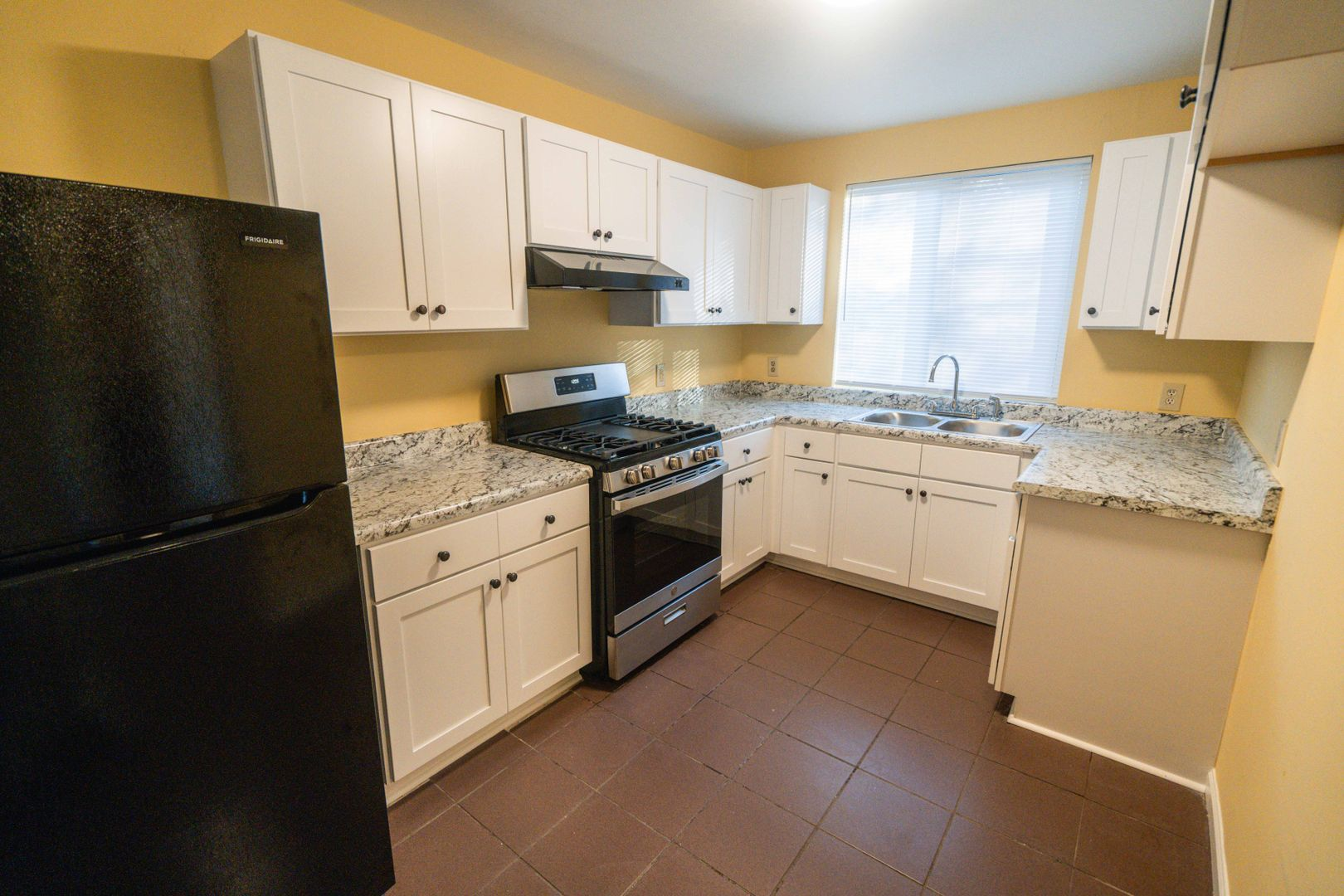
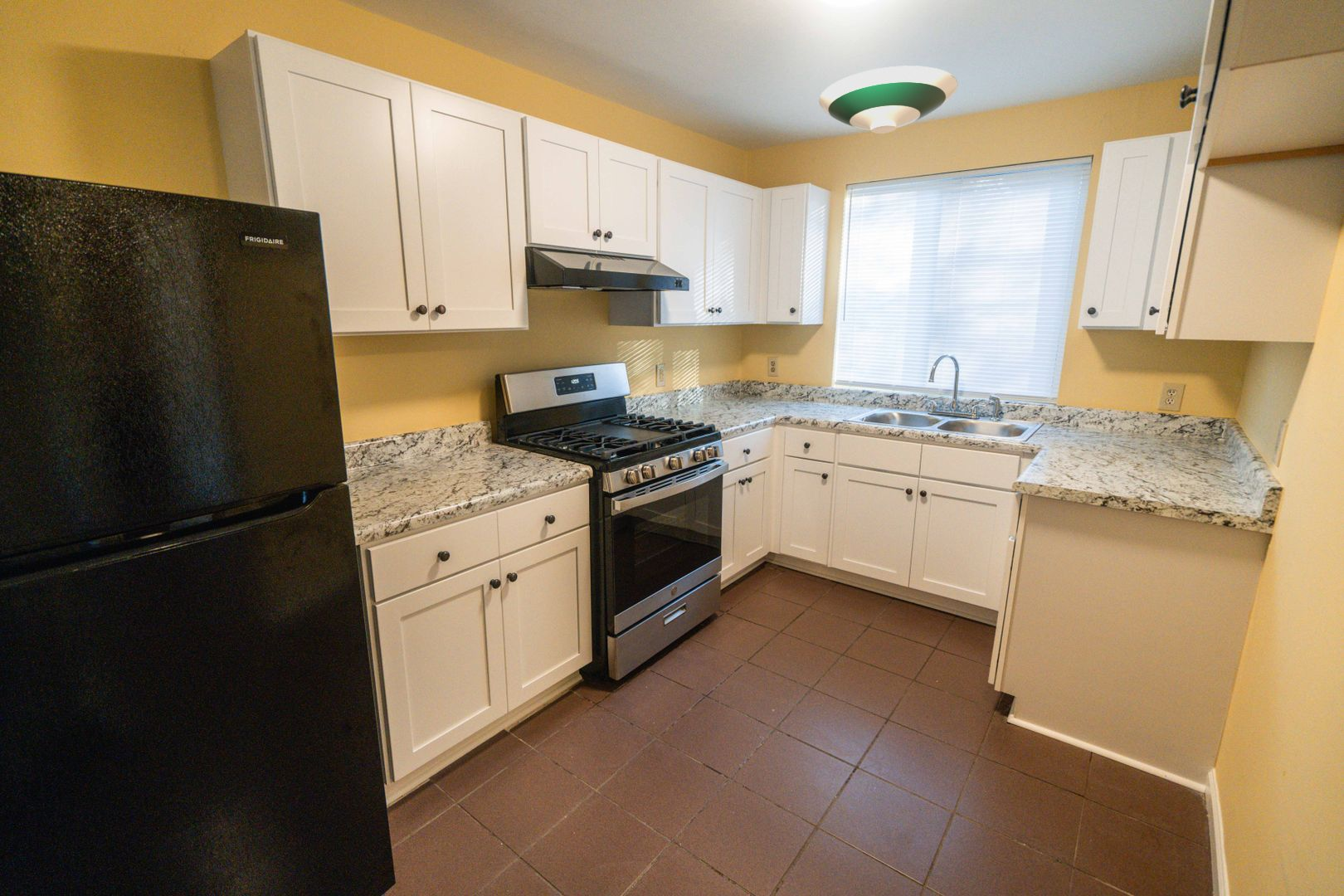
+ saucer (884, 112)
